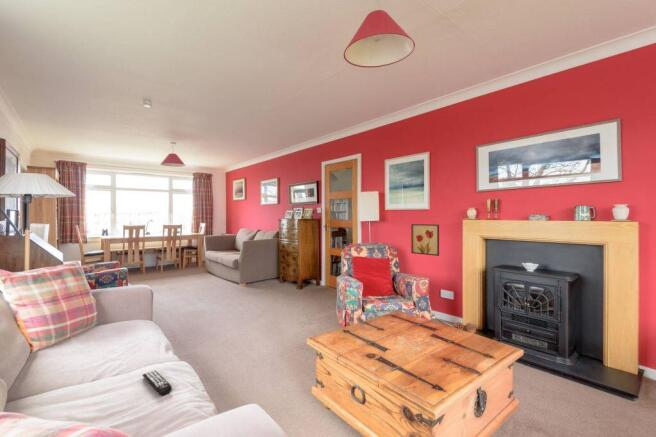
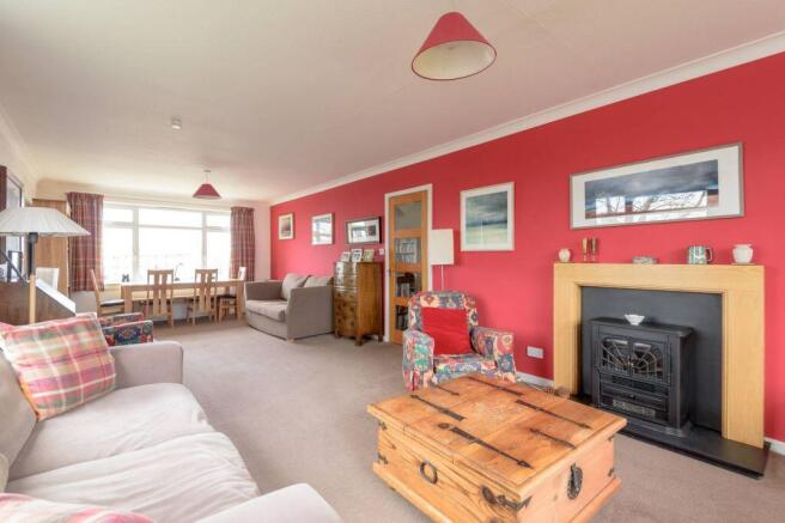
- wall art (425, 239)
- remote control (156, 381)
